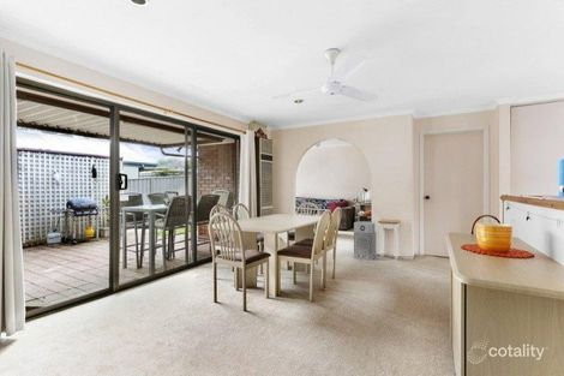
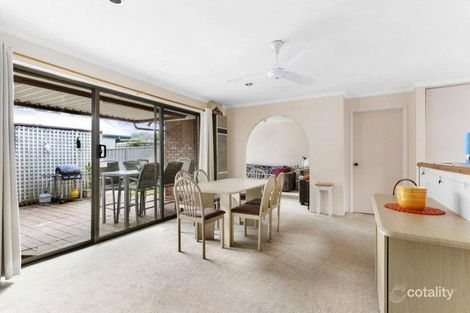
- air purifier (364, 239)
